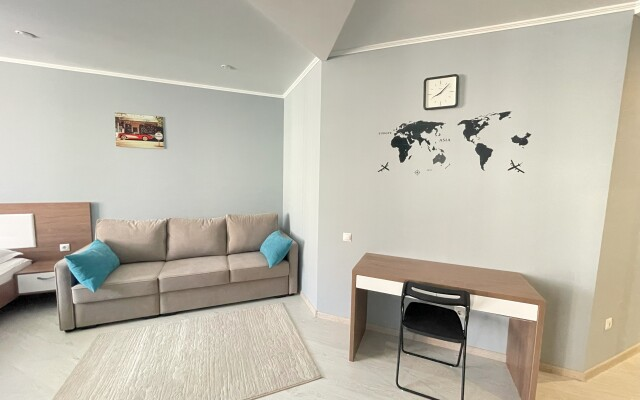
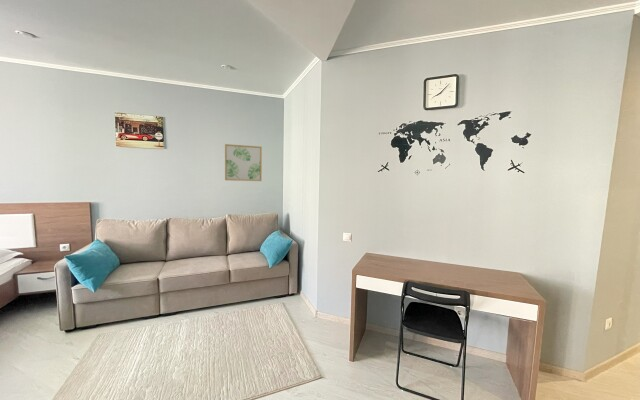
+ wall art (243, 163)
